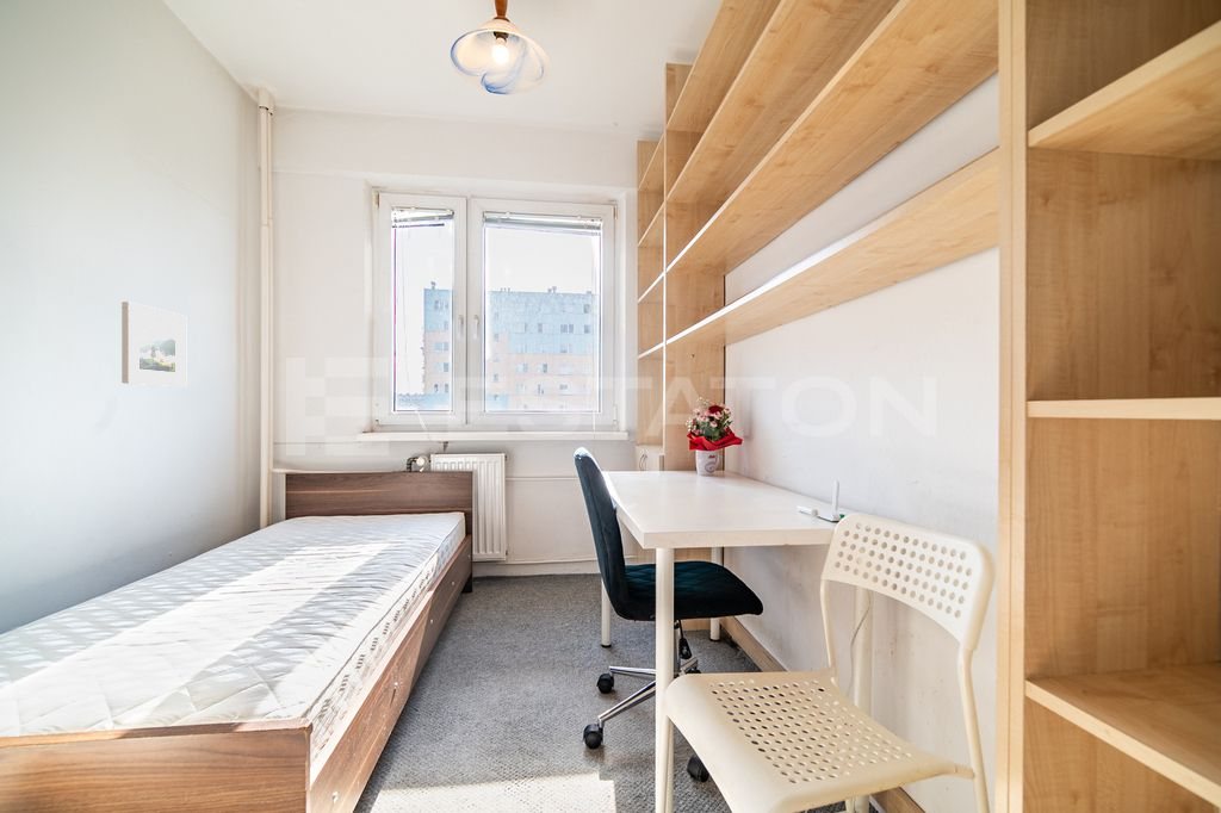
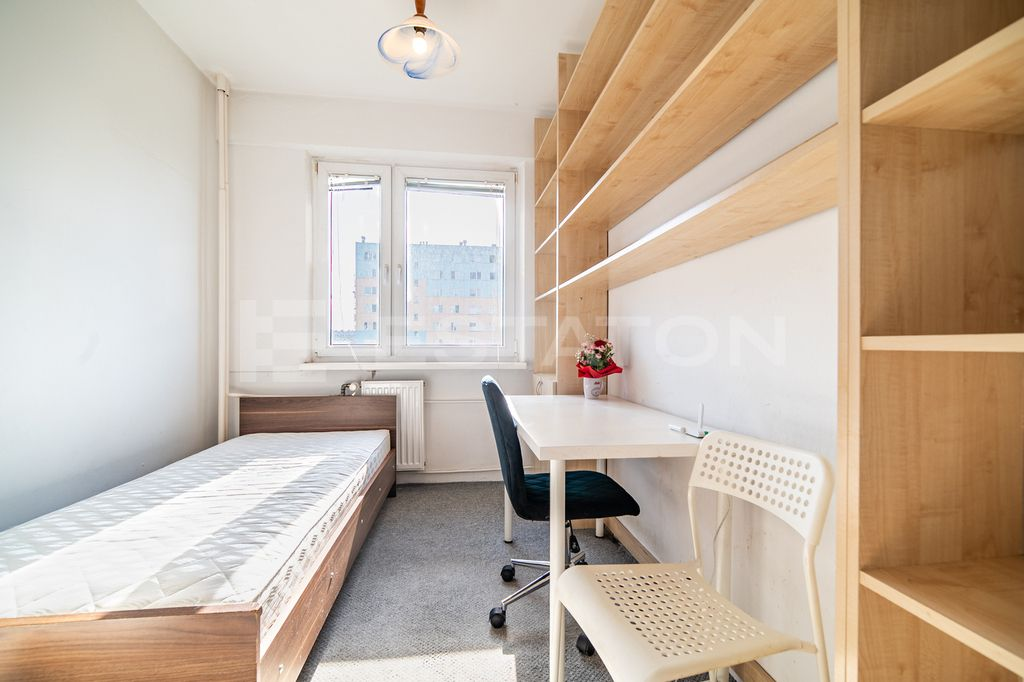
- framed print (156, 347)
